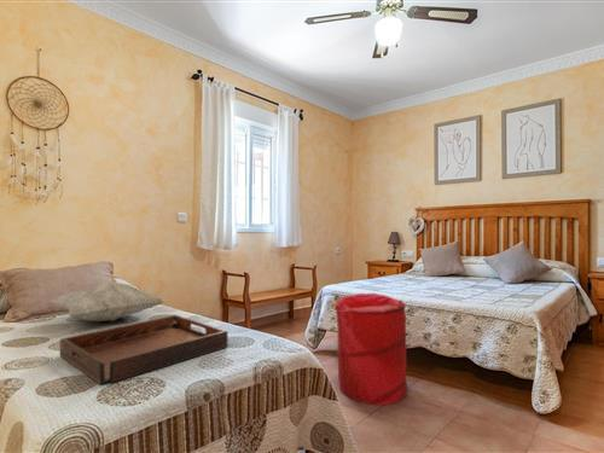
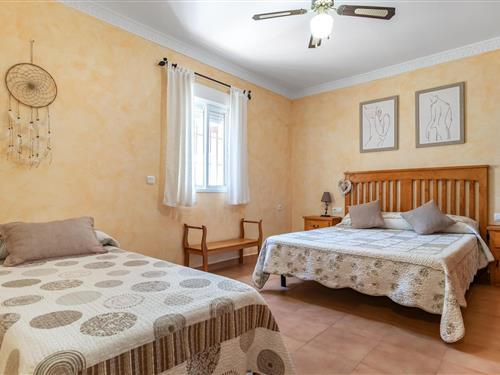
- serving tray (146, 342)
- decorative pillow (106, 301)
- laundry hamper (370, 343)
